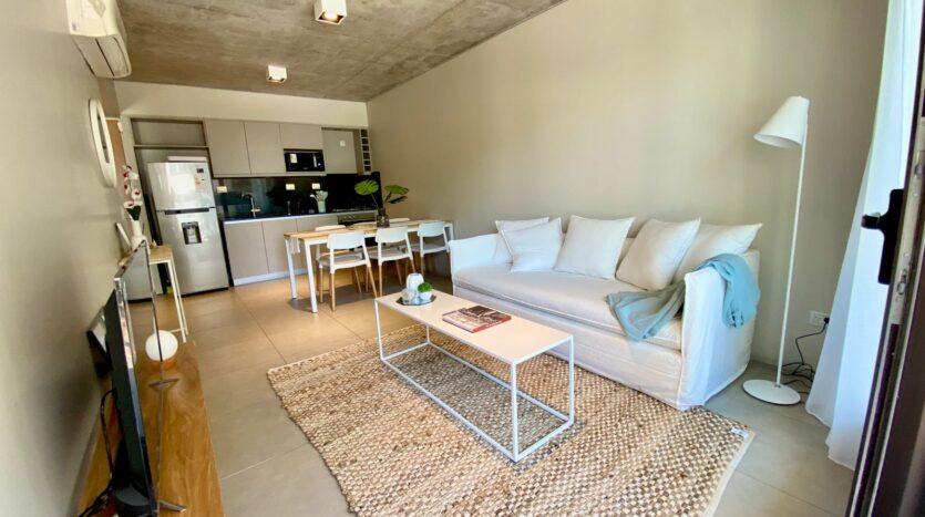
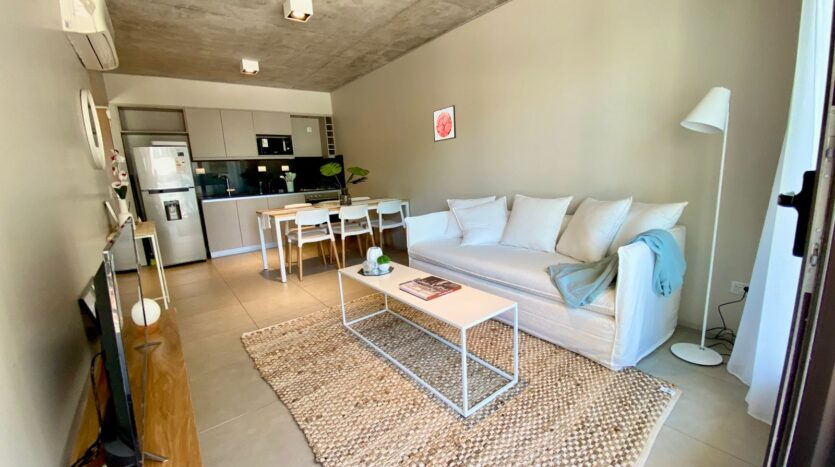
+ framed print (444, 124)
